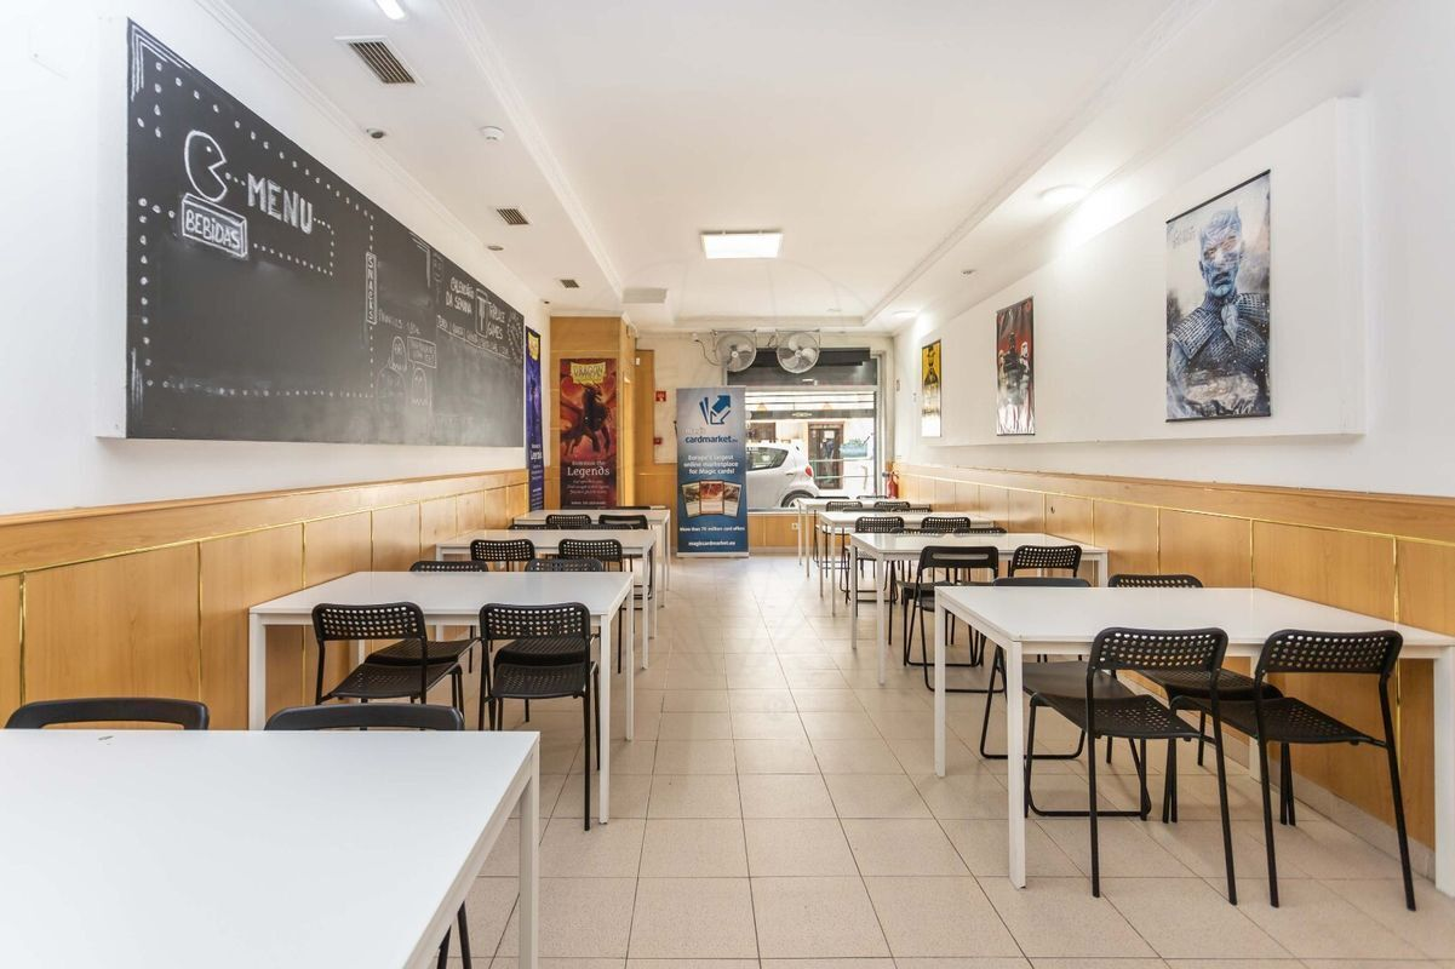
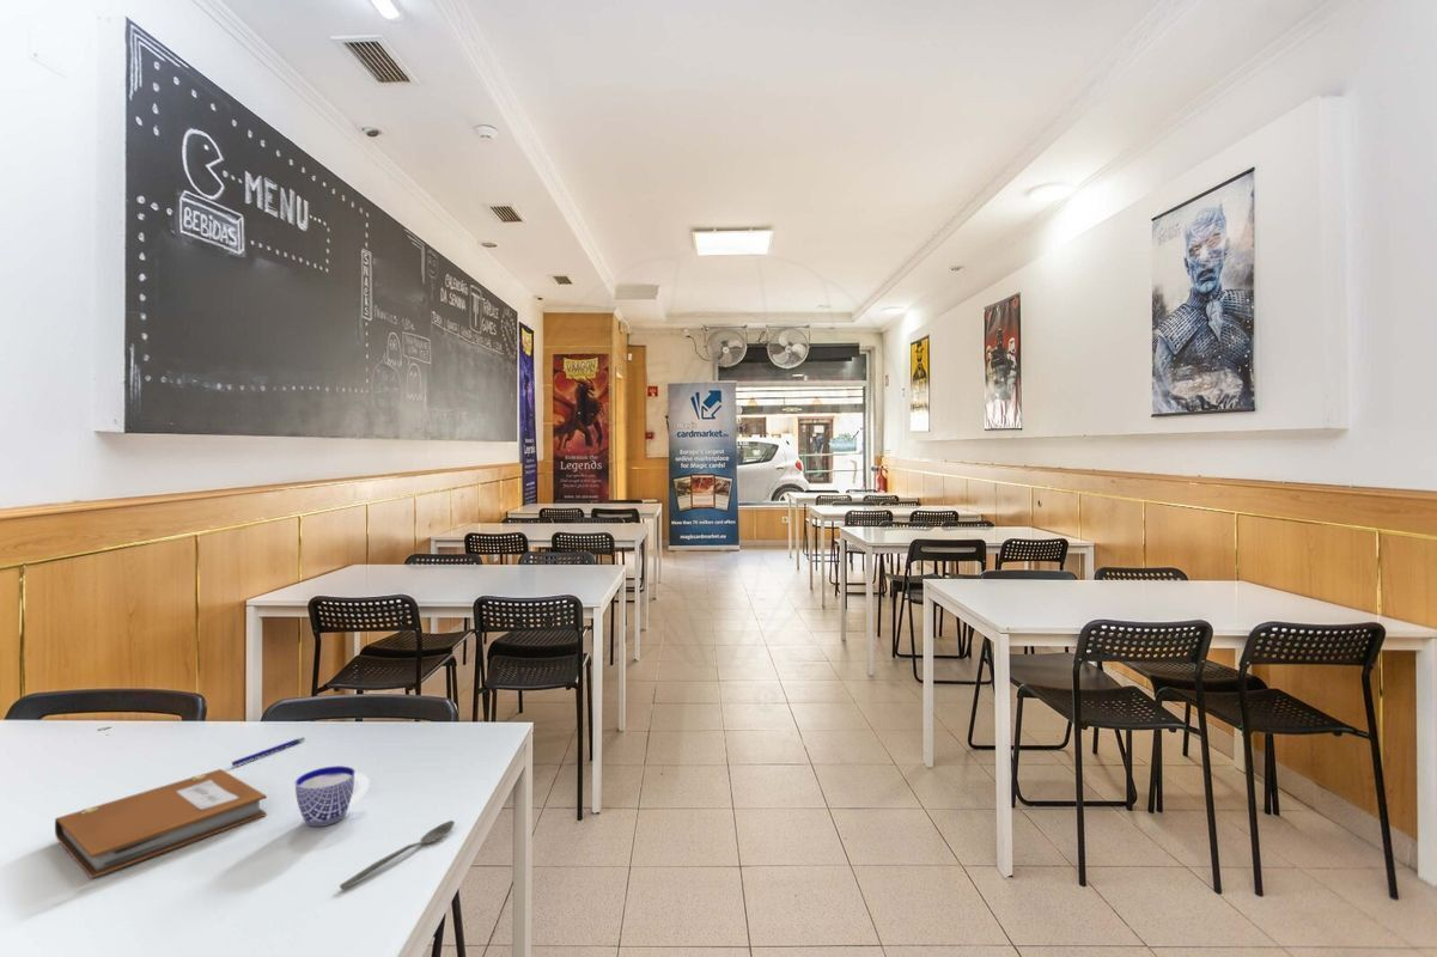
+ cup (334, 794)
+ notebook (168, 813)
+ spoon (401, 852)
+ pen (269, 750)
